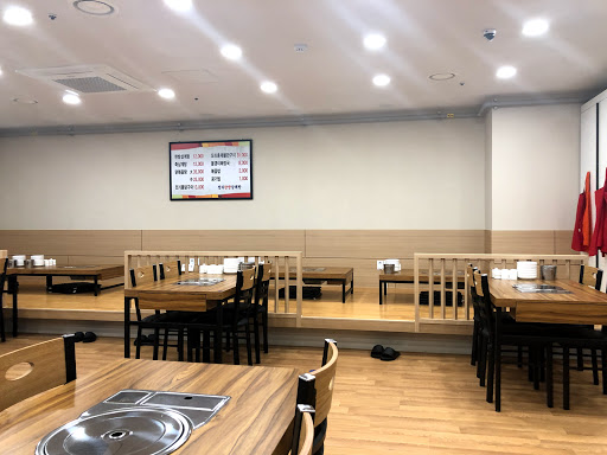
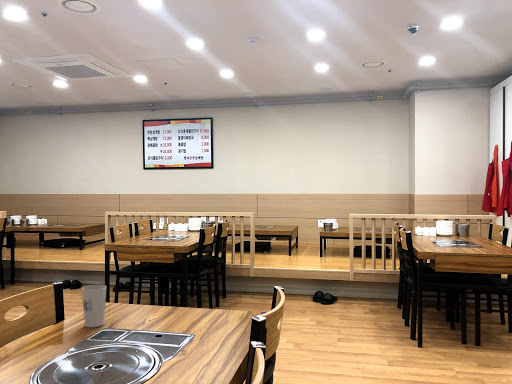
+ cup (94, 305)
